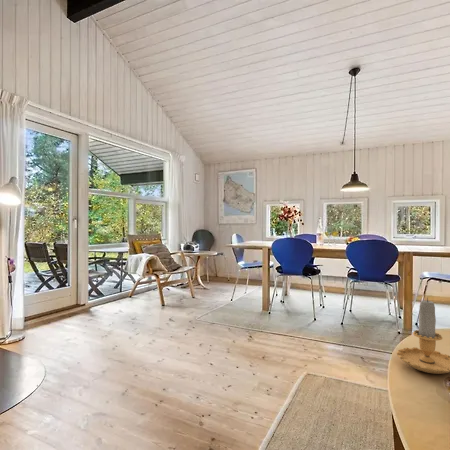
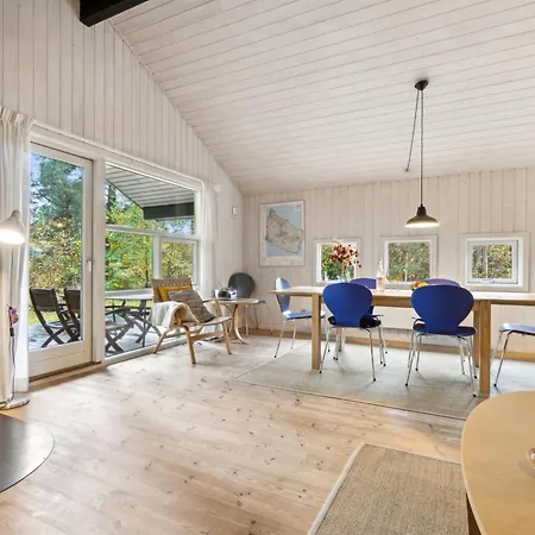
- candle (427, 330)
